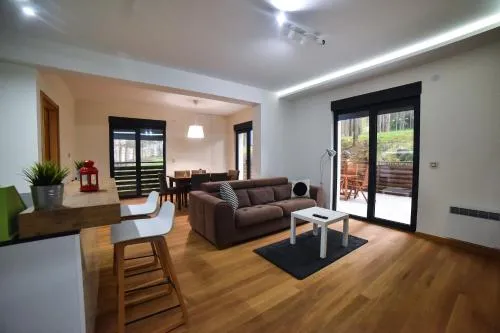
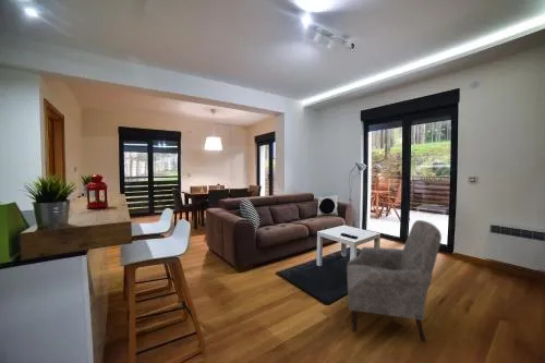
+ armchair (388, 268)
